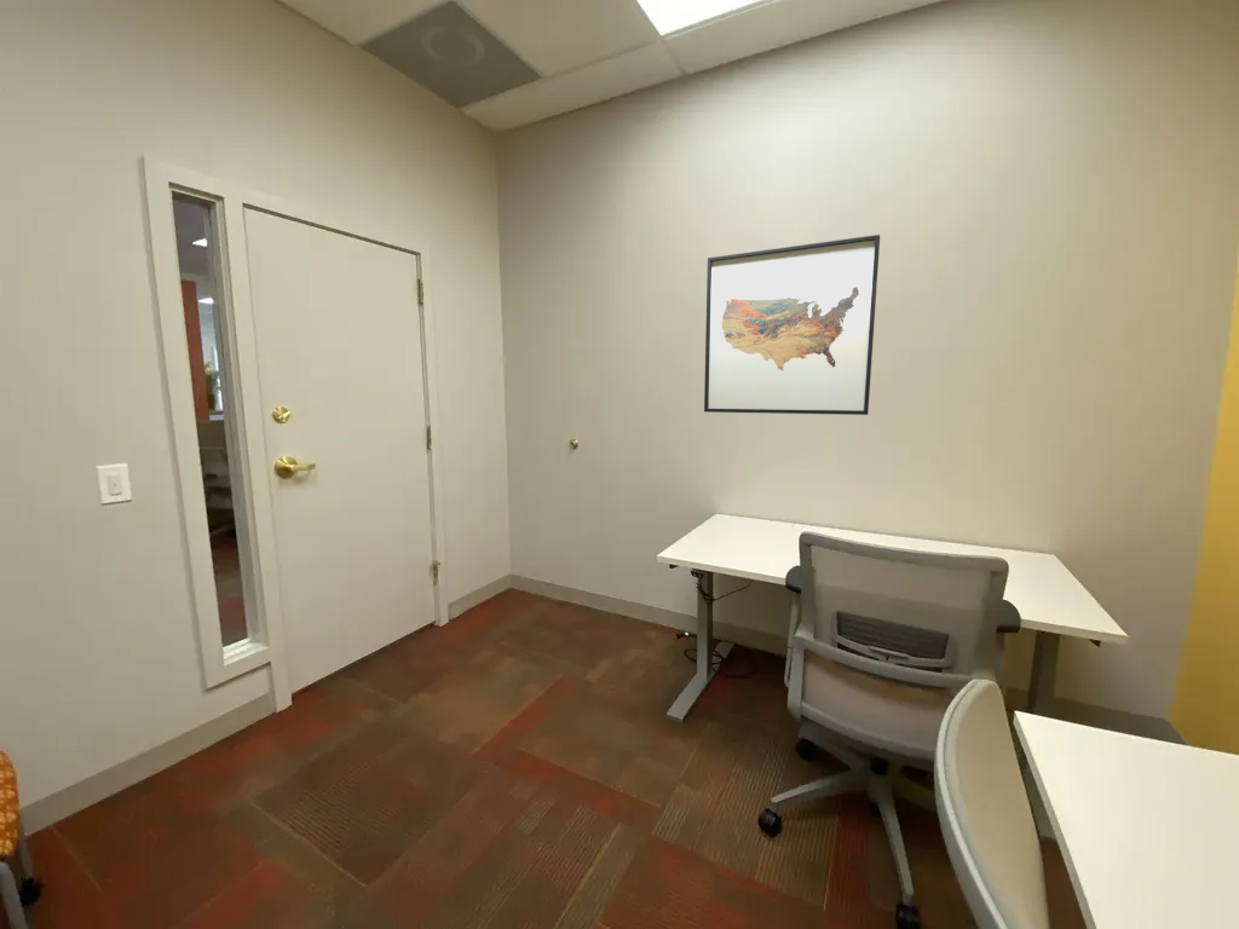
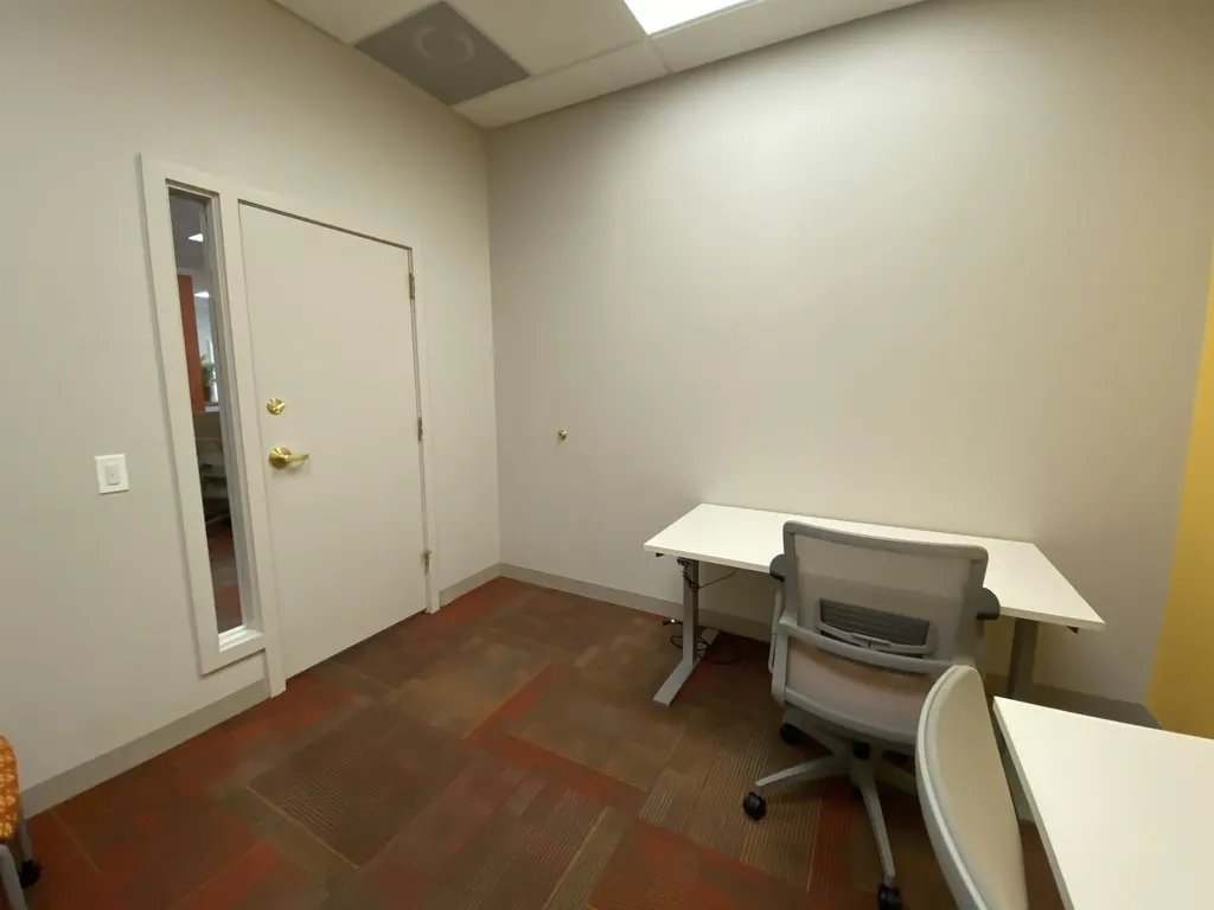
- wall art (783, 331)
